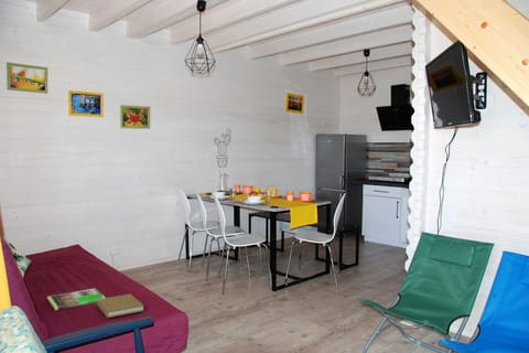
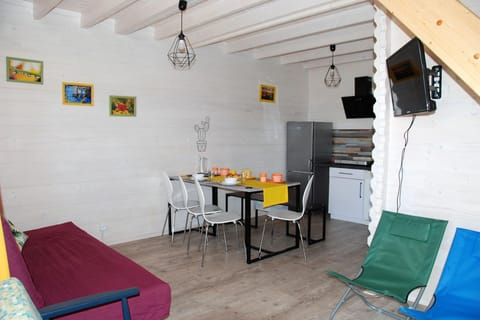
- book (119, 304)
- magazine (76, 298)
